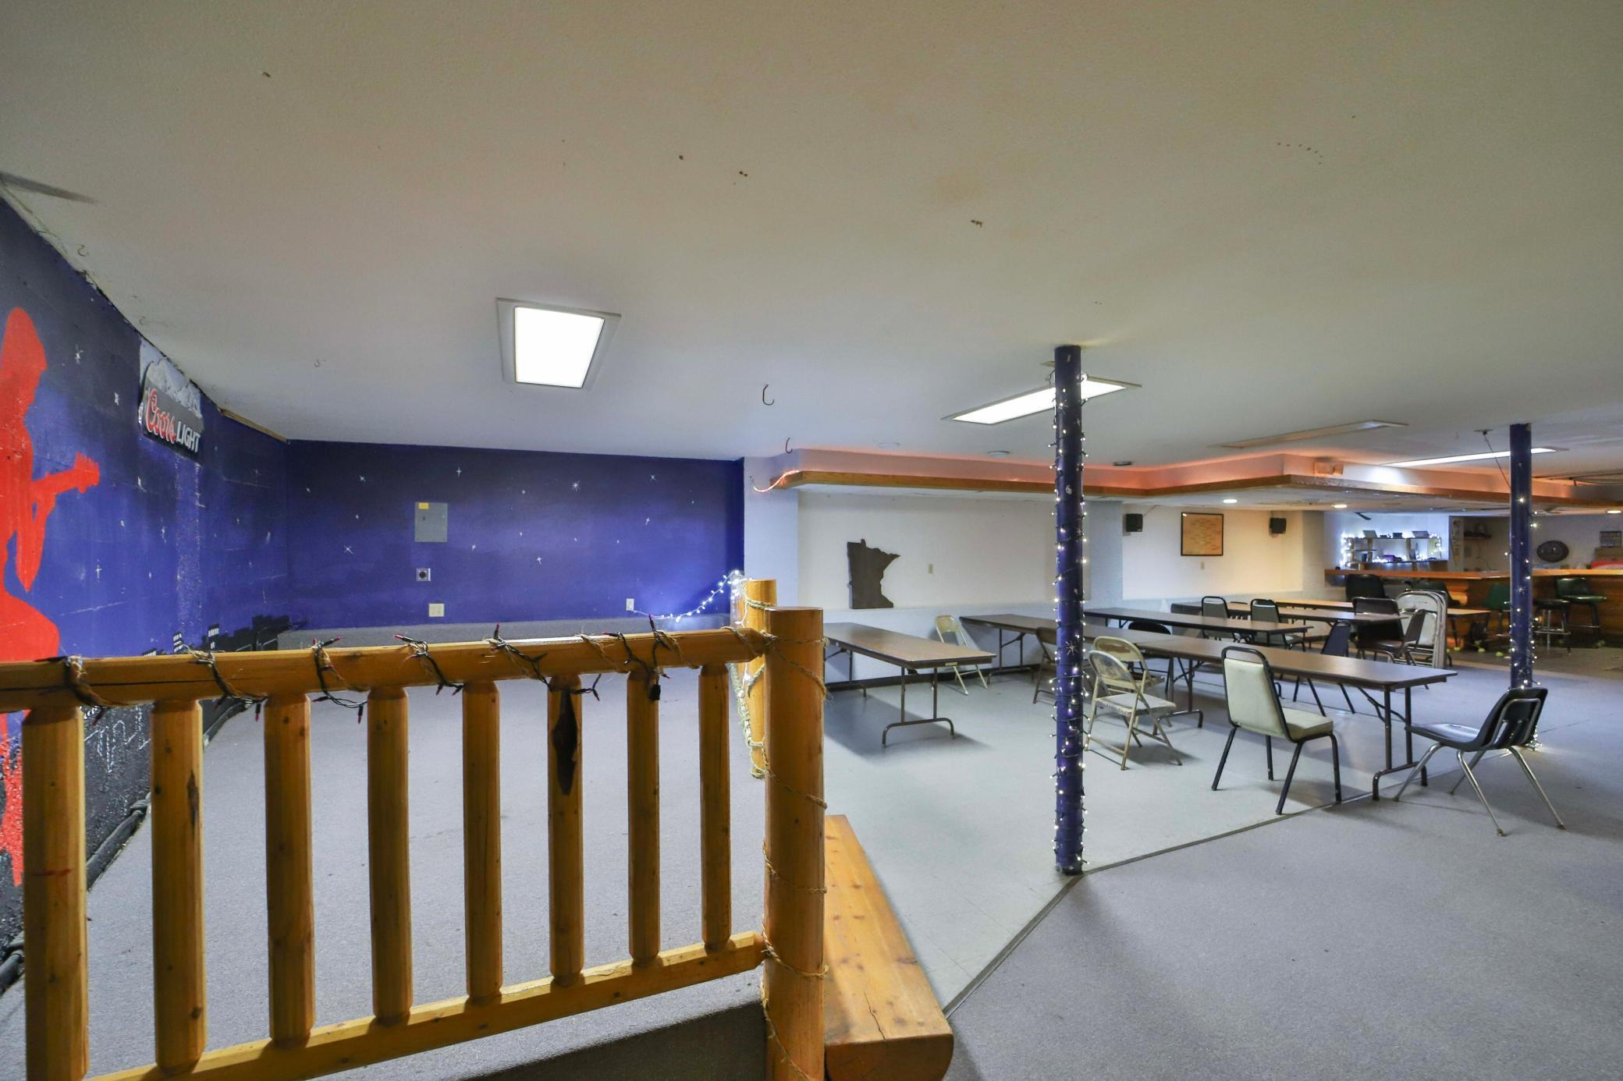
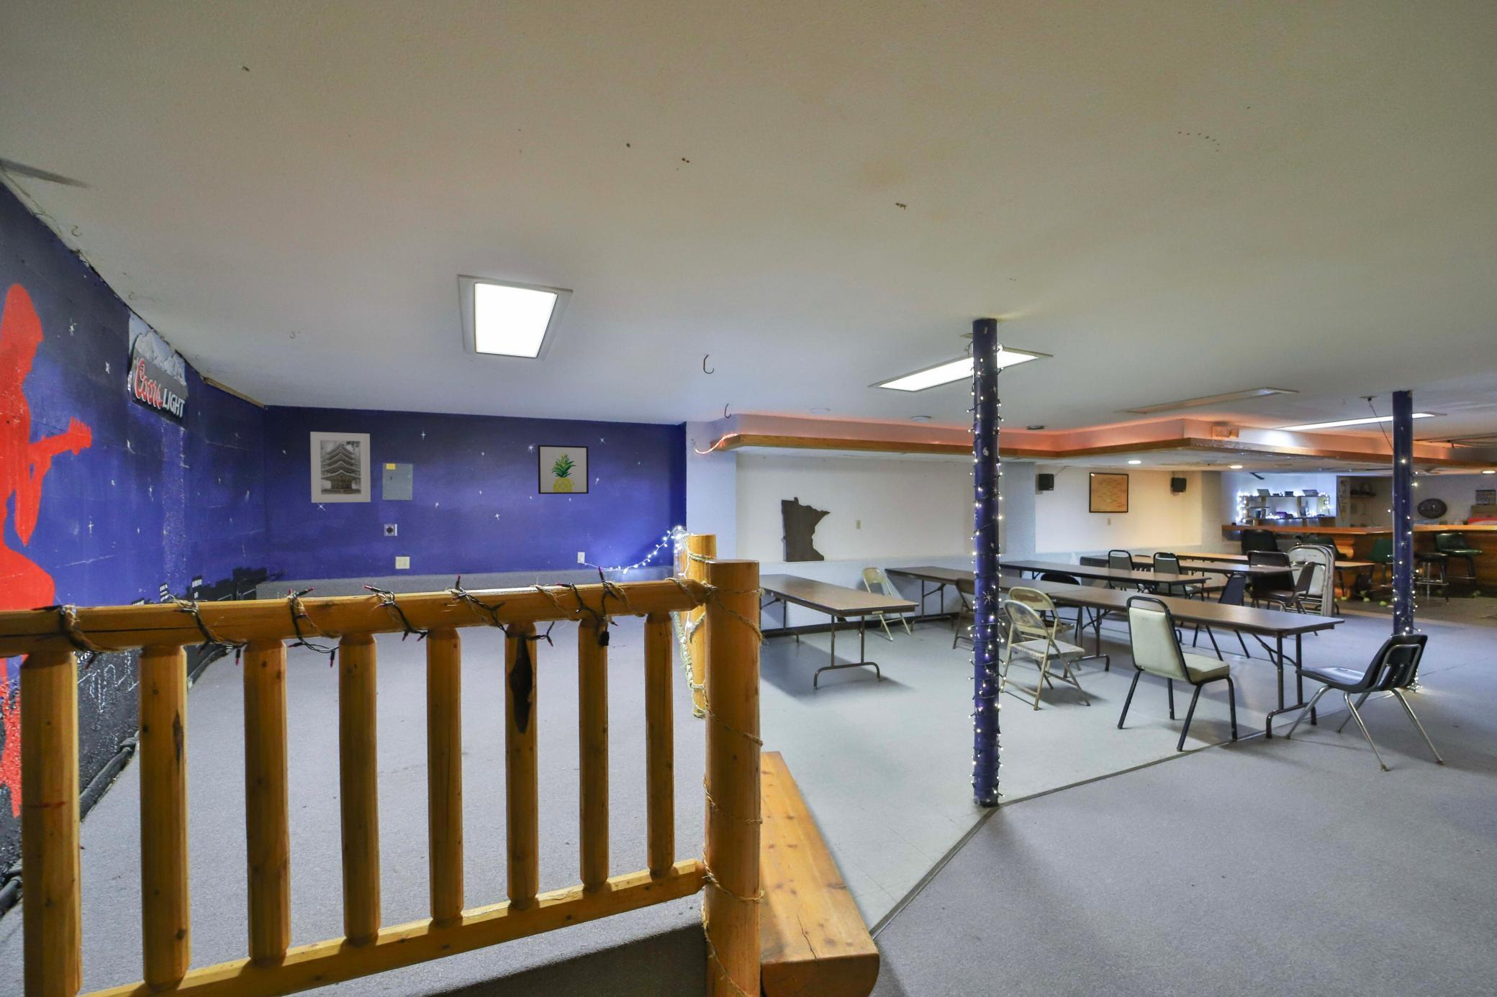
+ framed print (341, 467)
+ wall art (563, 470)
